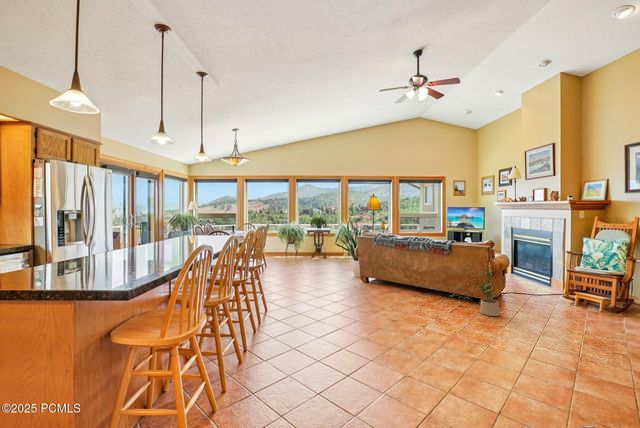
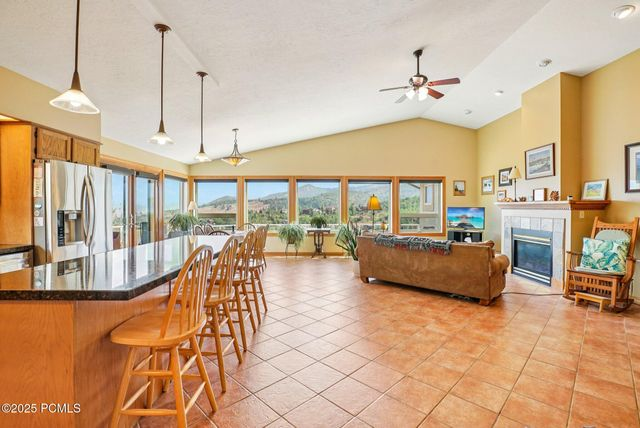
- potted plant (488, 292)
